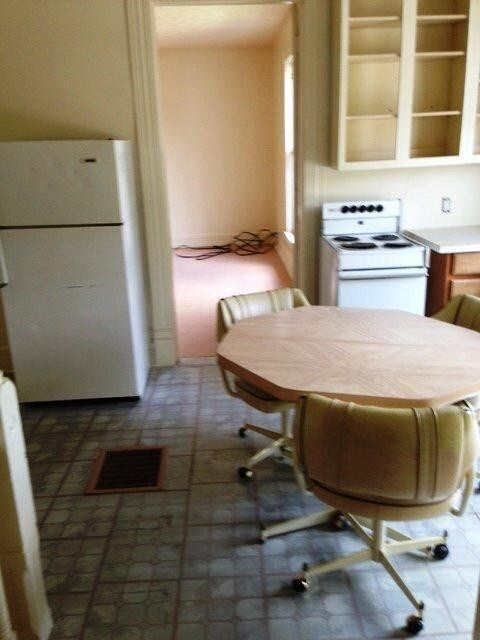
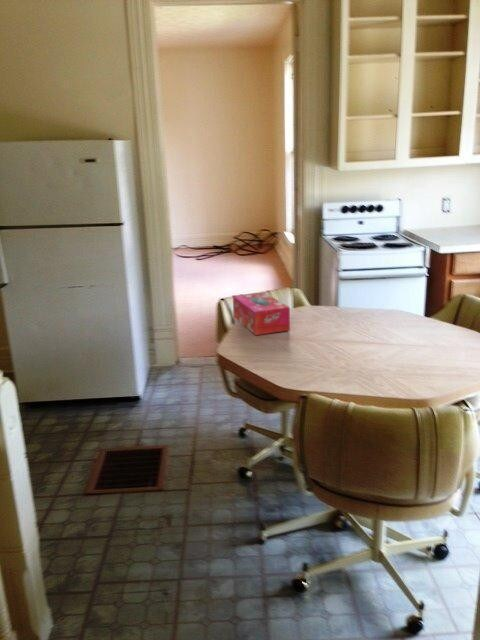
+ tissue box (260, 312)
